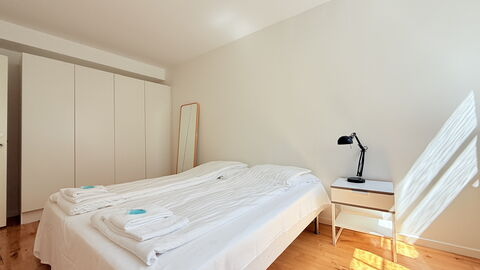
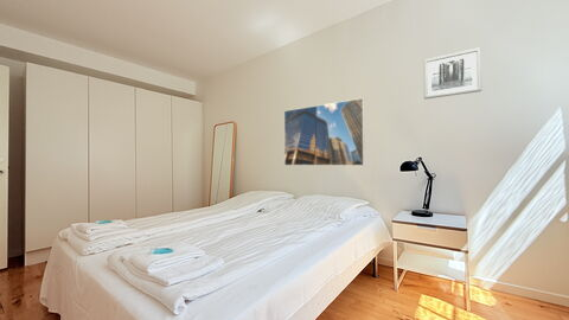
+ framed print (320, 135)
+ wall art (450, 75)
